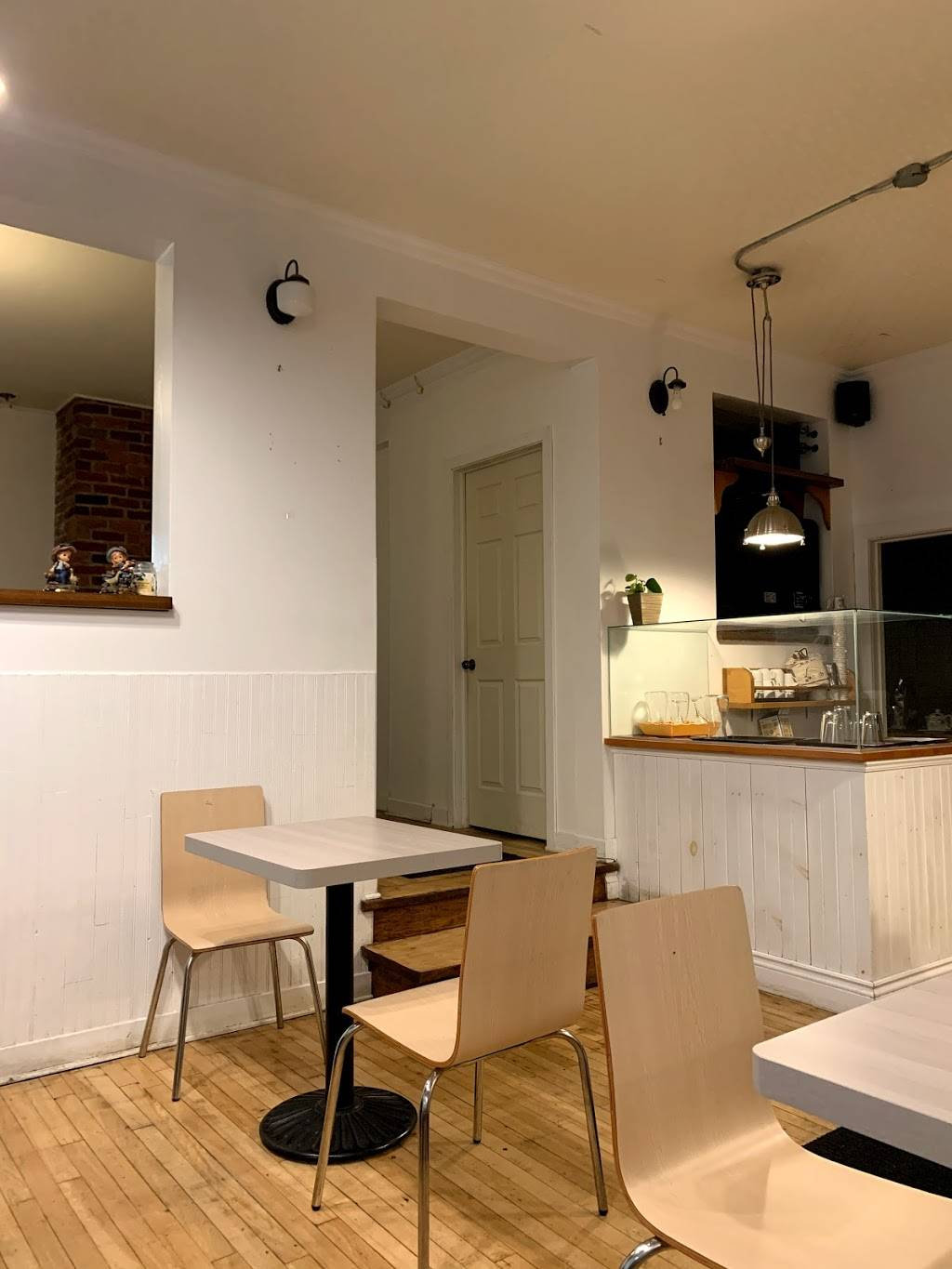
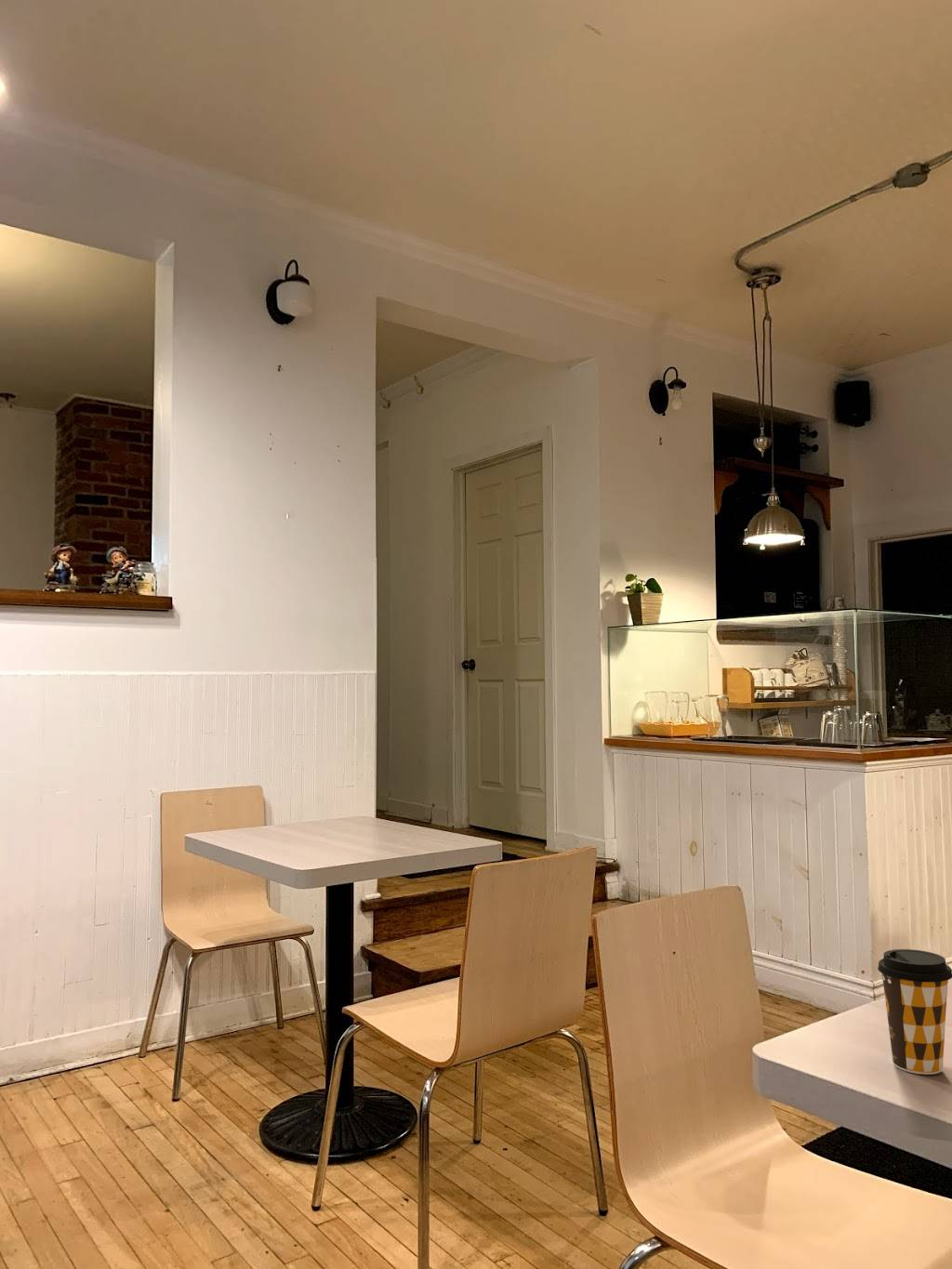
+ coffee cup (916, 1011)
